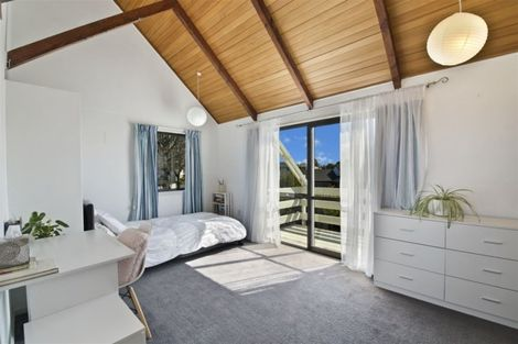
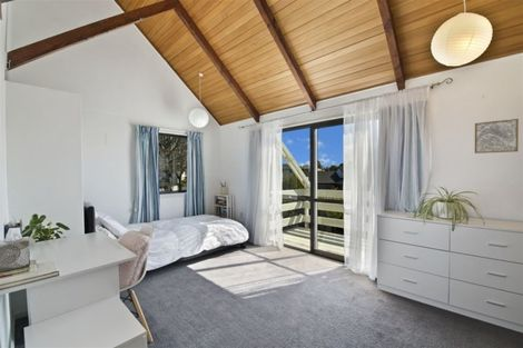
+ wall art (495, 137)
